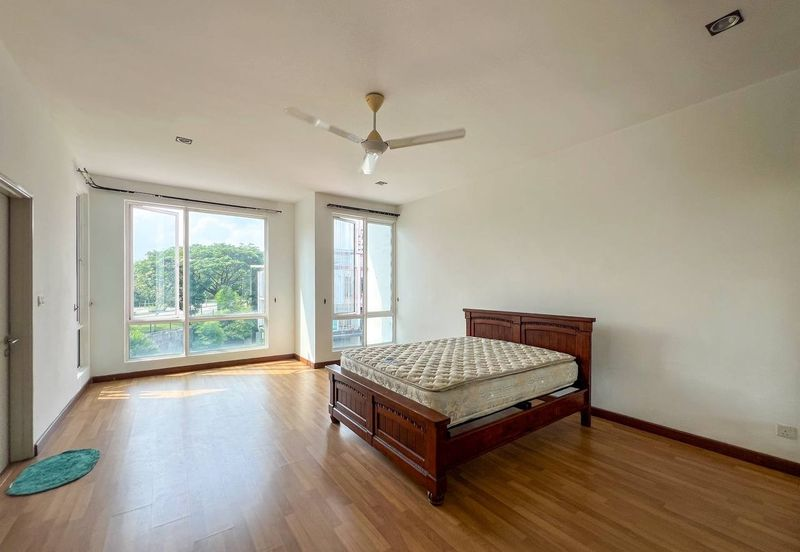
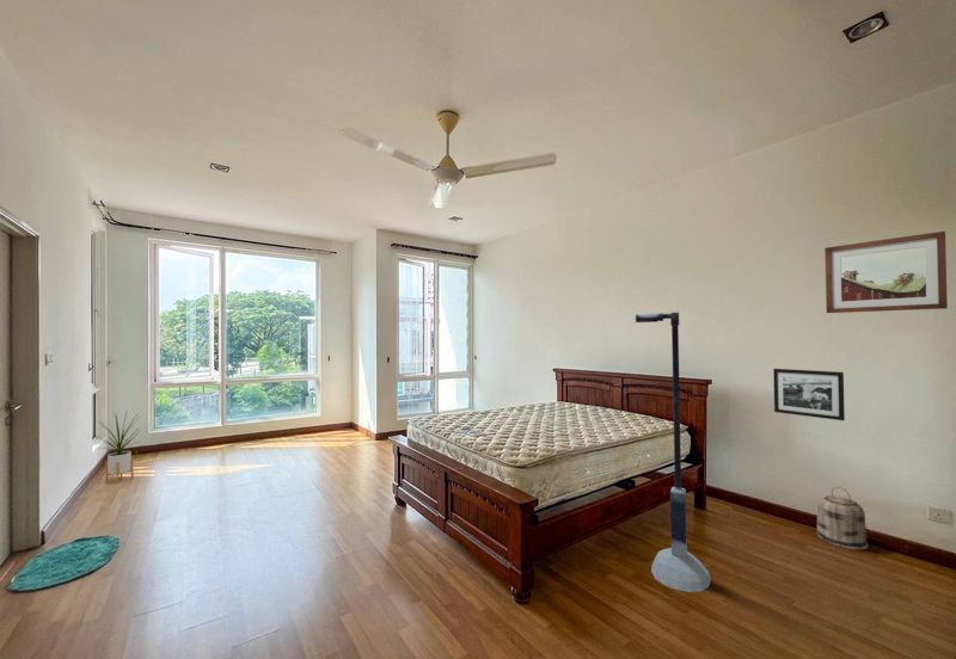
+ basket (840, 513)
+ floor lamp (674, 441)
+ picture frame (807, 393)
+ house plant (118, 444)
+ wall art (881, 275)
